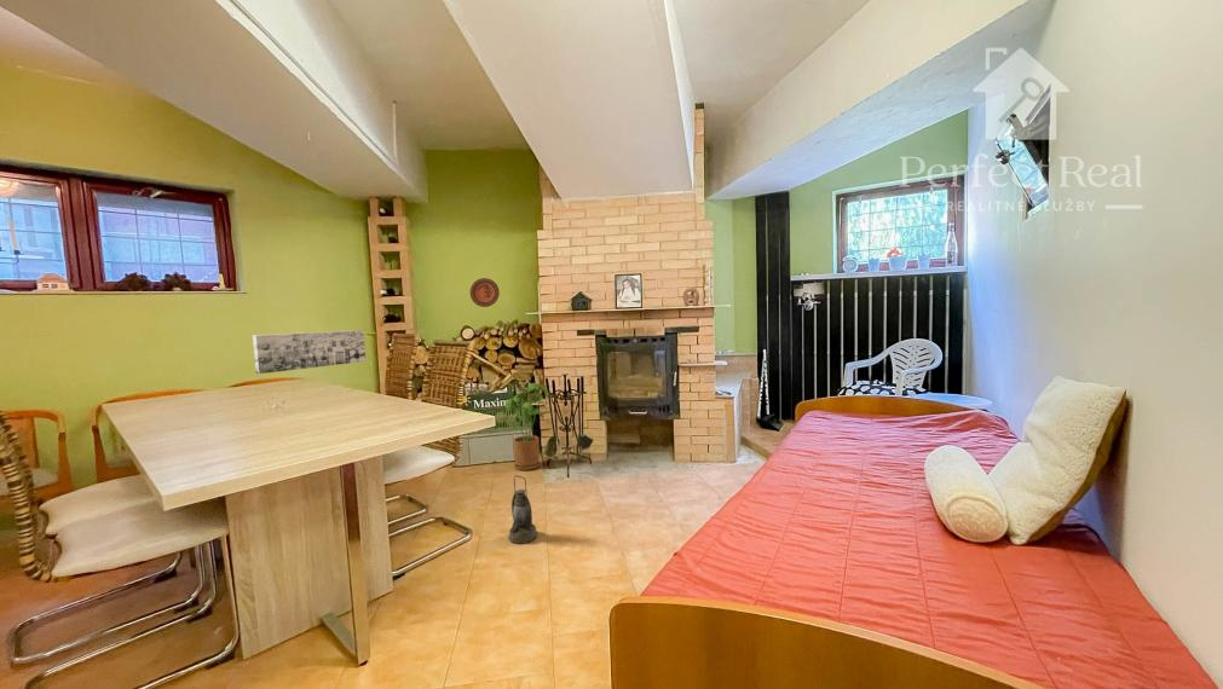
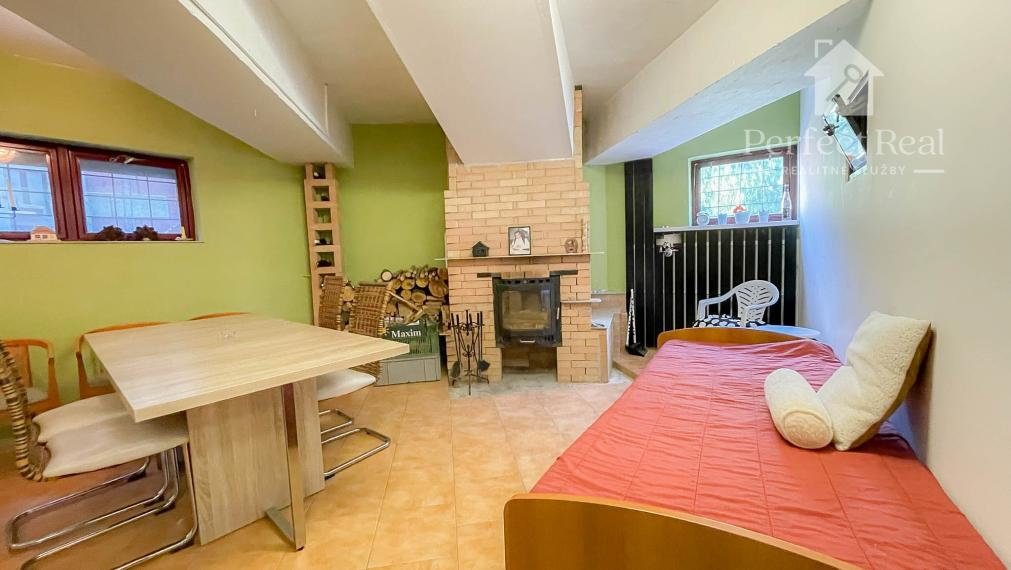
- decorative plate (484, 293)
- lantern (521, 506)
- wall art (315, 349)
- house plant (526, 427)
